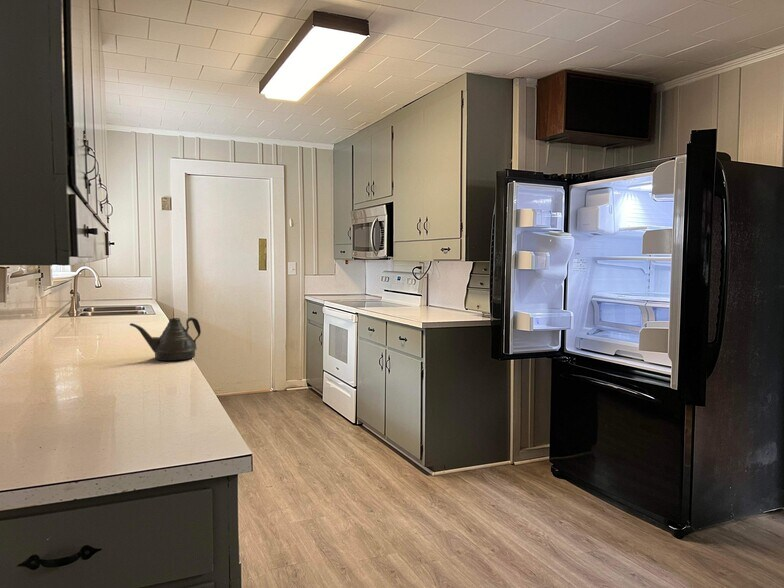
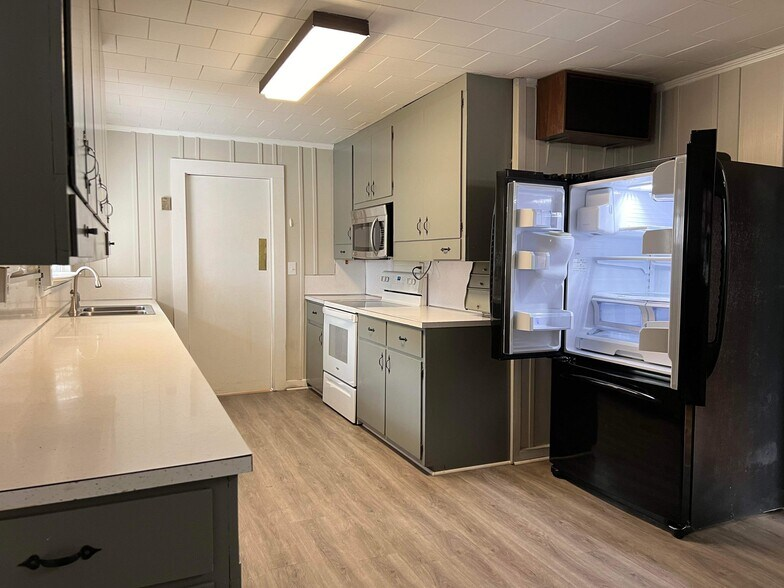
- teapot (166, 338)
